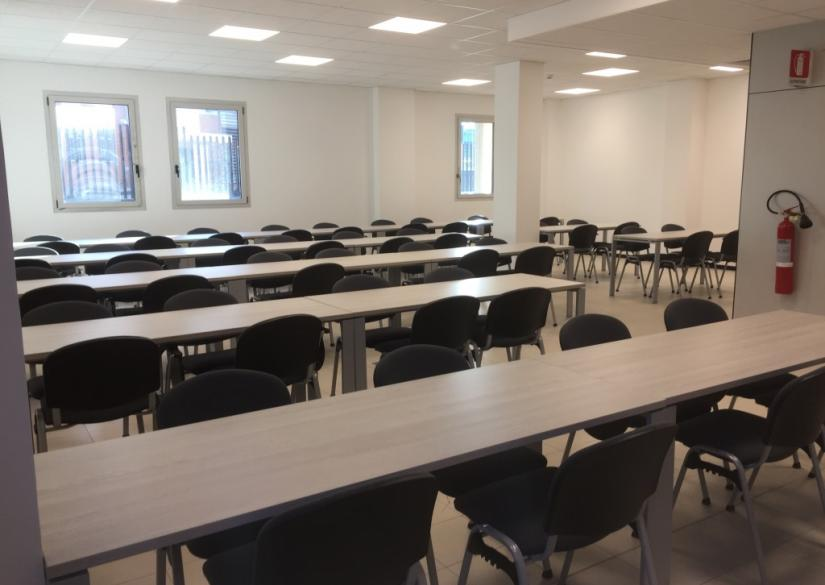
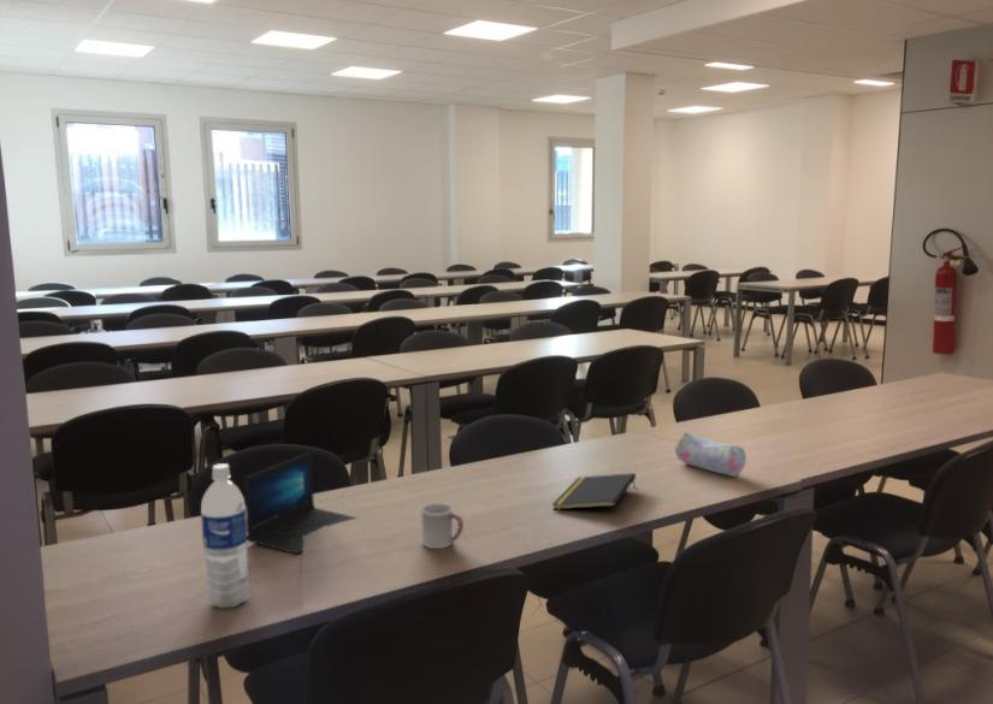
+ laptop (303, 499)
+ notepad (595, 490)
+ pencil case (710, 454)
+ cup (443, 526)
+ water bottle (224, 534)
